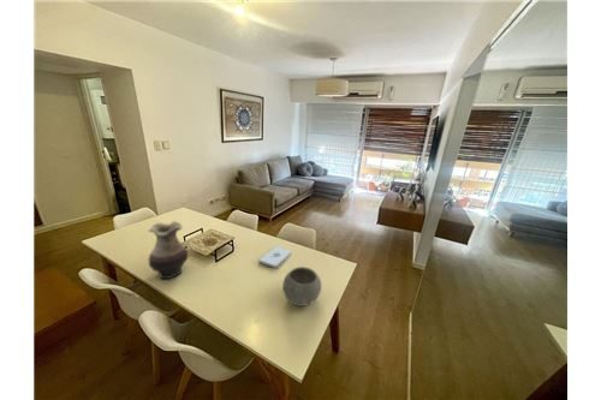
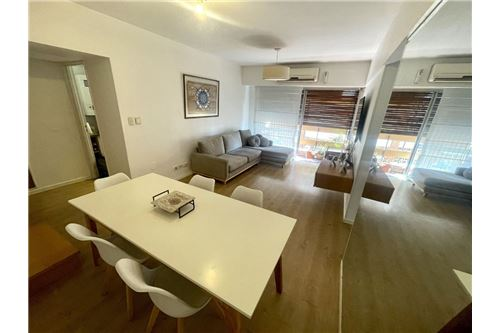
- bowl (302, 286)
- notepad (275, 256)
- vase (168, 250)
